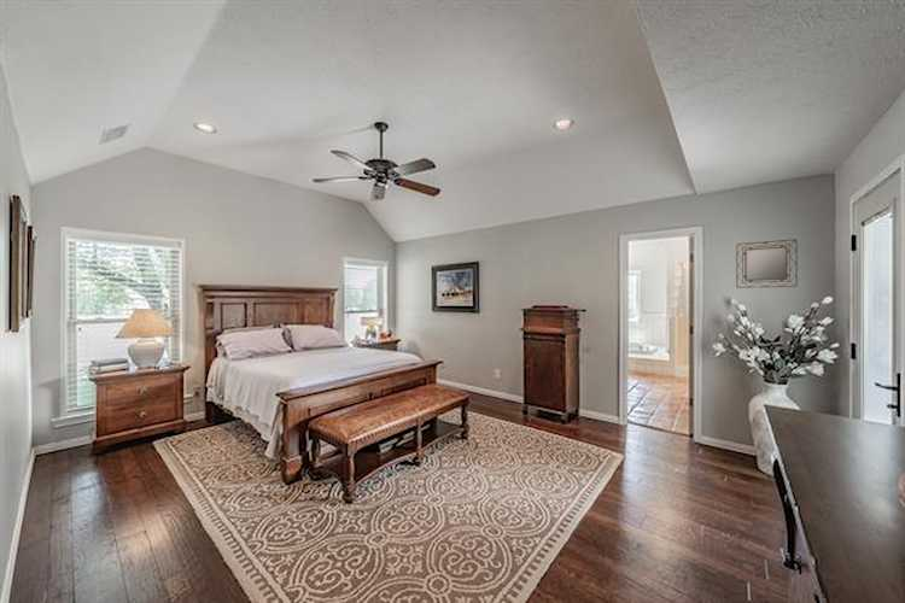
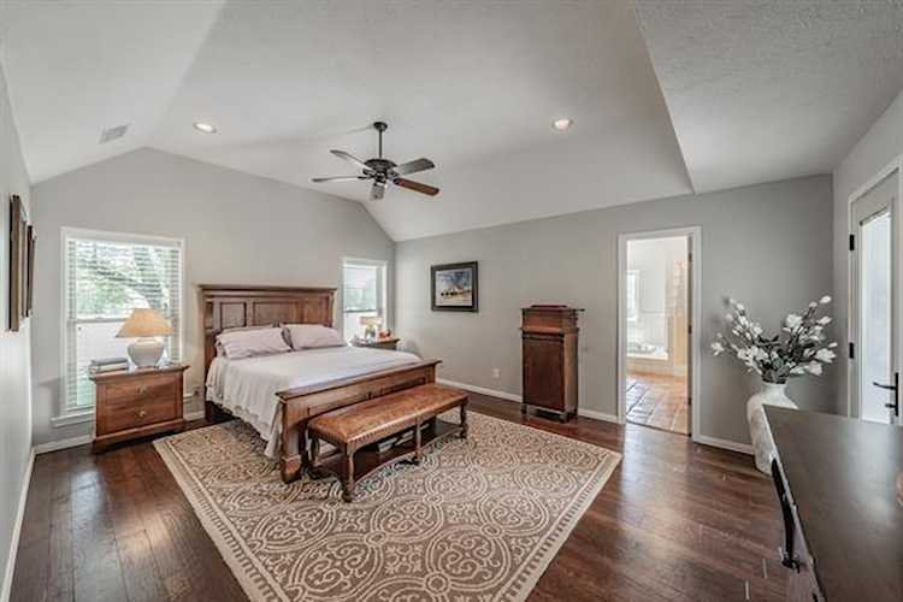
- home mirror (765, 264)
